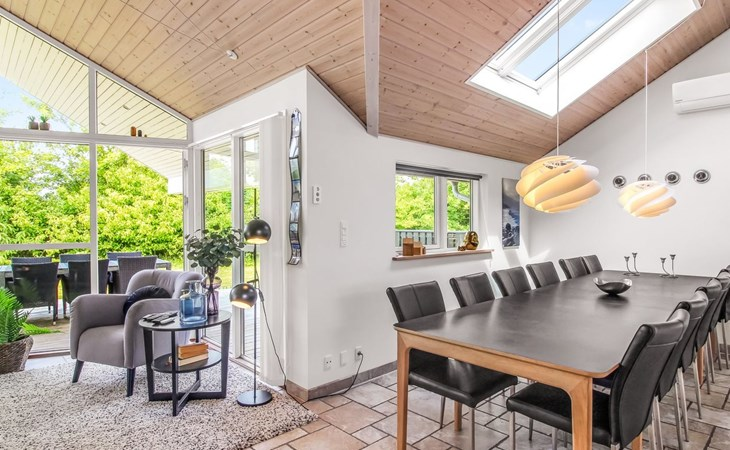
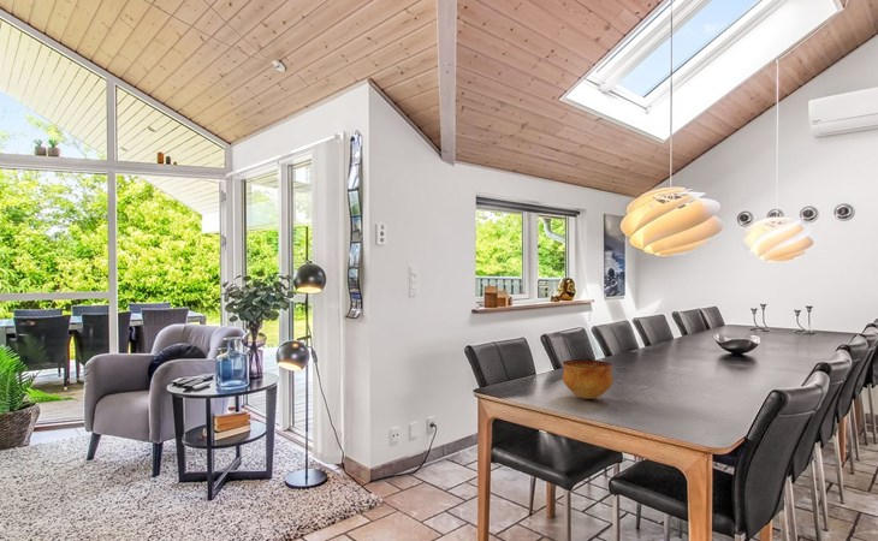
+ bowl (587, 380)
